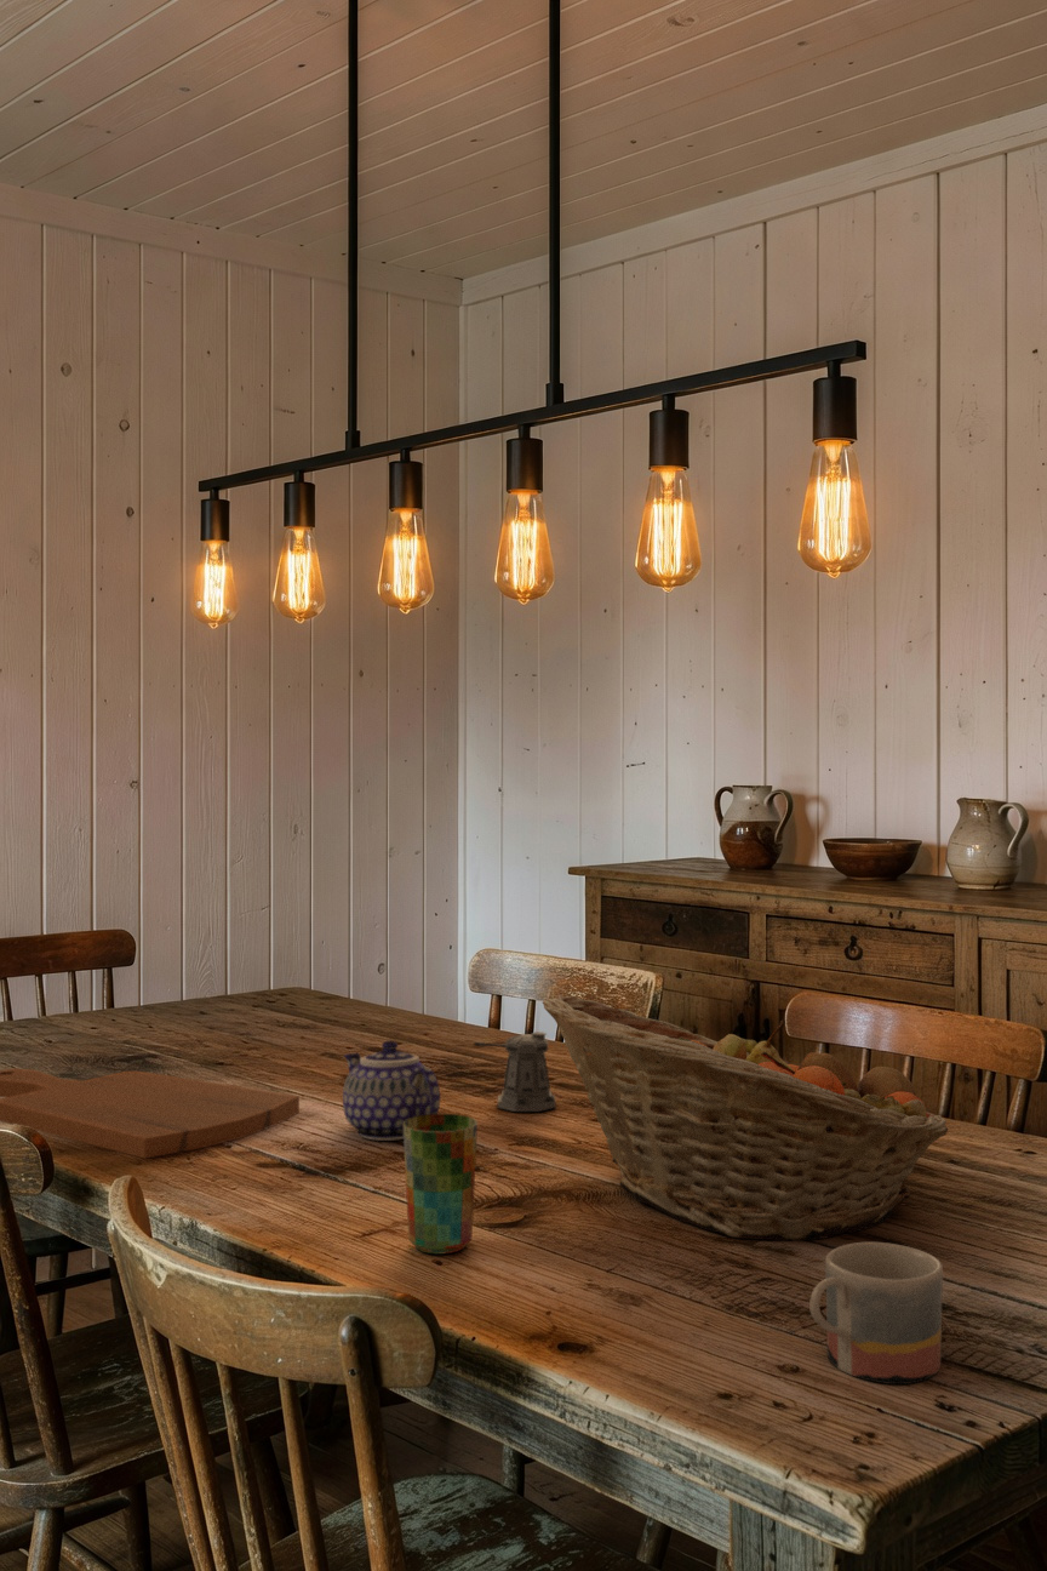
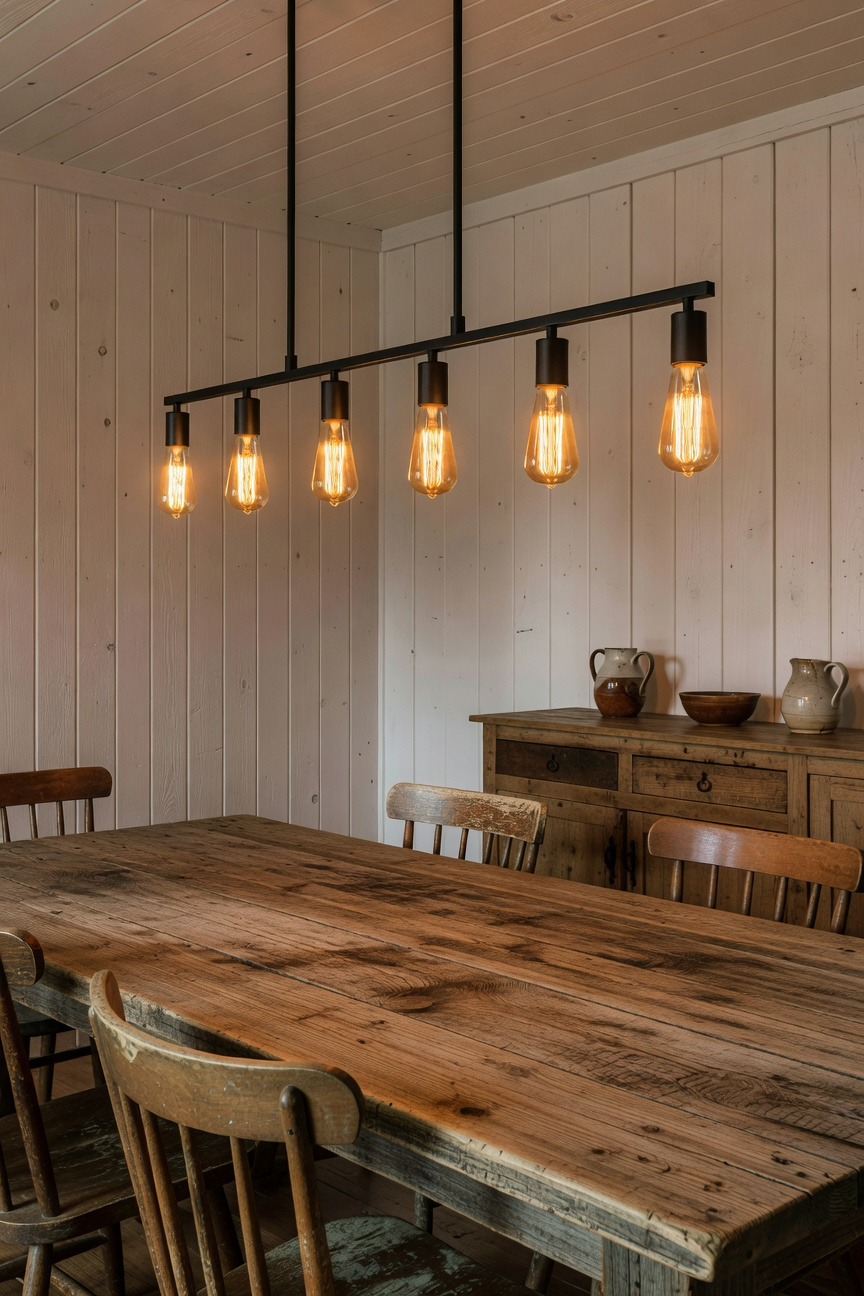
- mug (868, 1316)
- fruit basket (733, 1096)
- teapot (389, 1086)
- pepper shaker (520, 1068)
- cup (440, 1183)
- cutting board (130, 1106)
